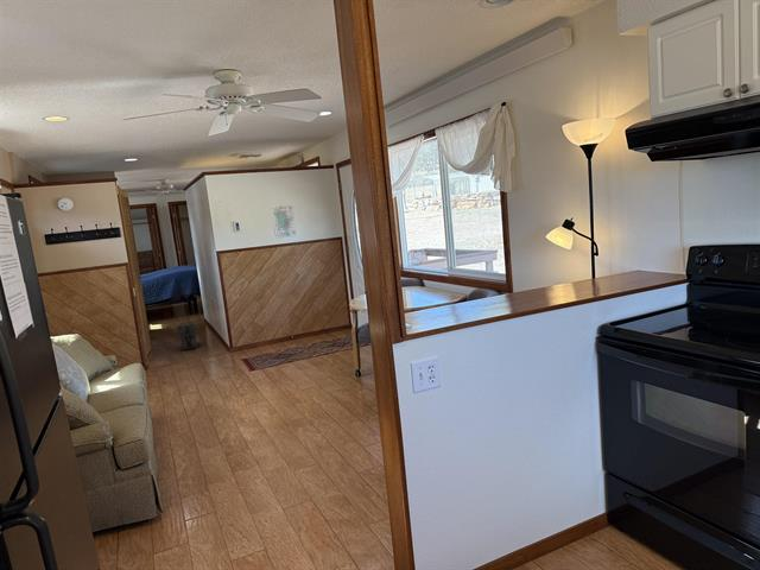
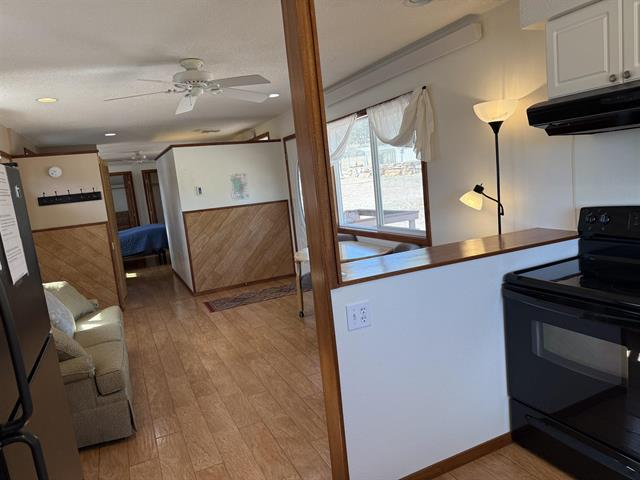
- boots (188, 334)
